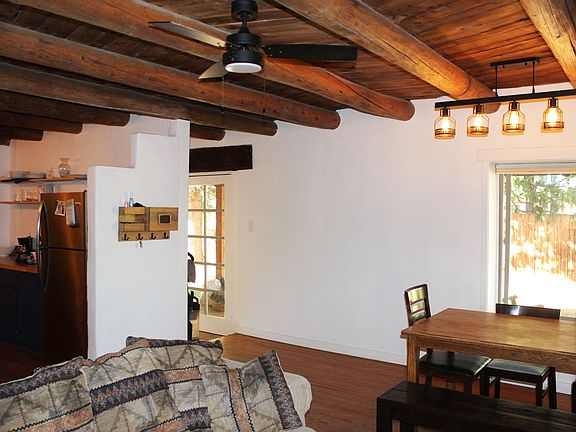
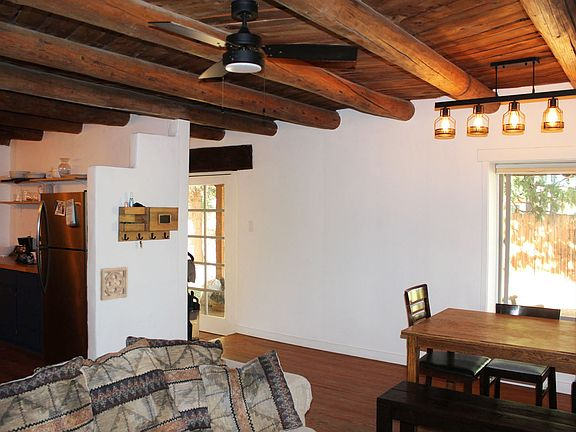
+ wall ornament (113, 283)
